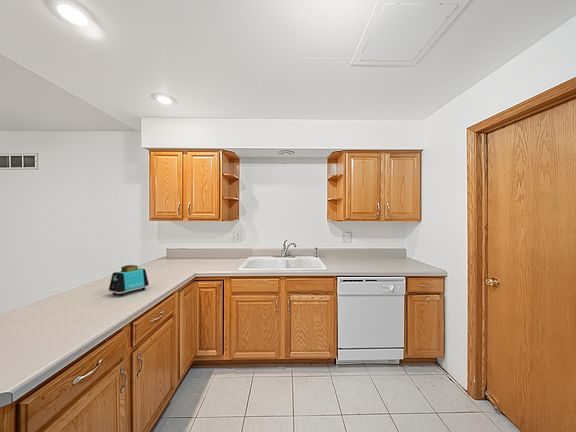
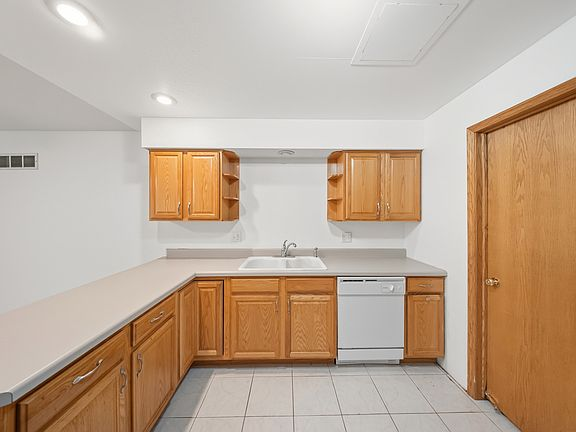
- toaster (129, 278)
